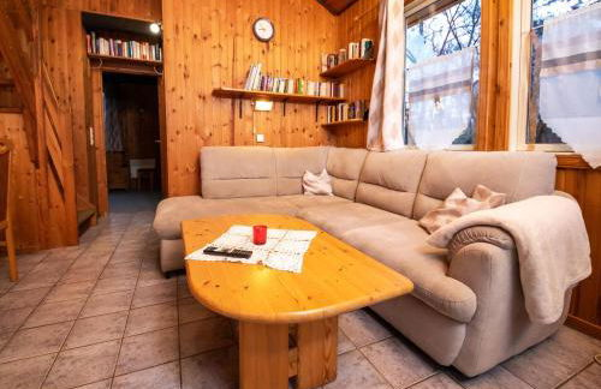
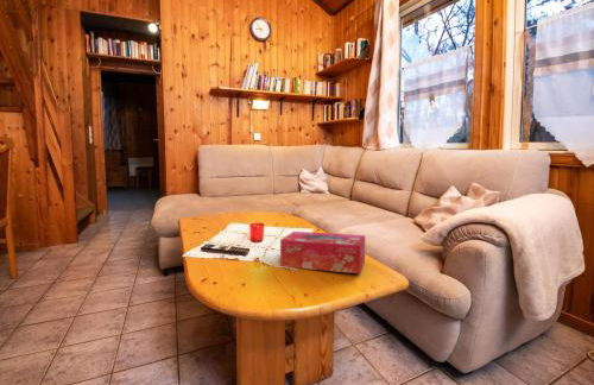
+ tissue box (323, 250)
